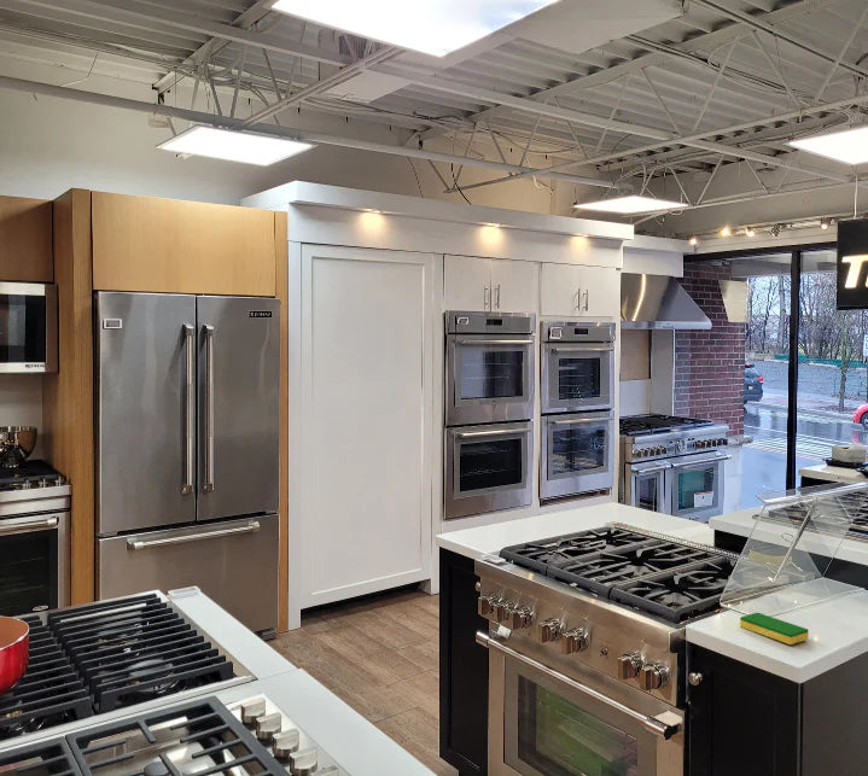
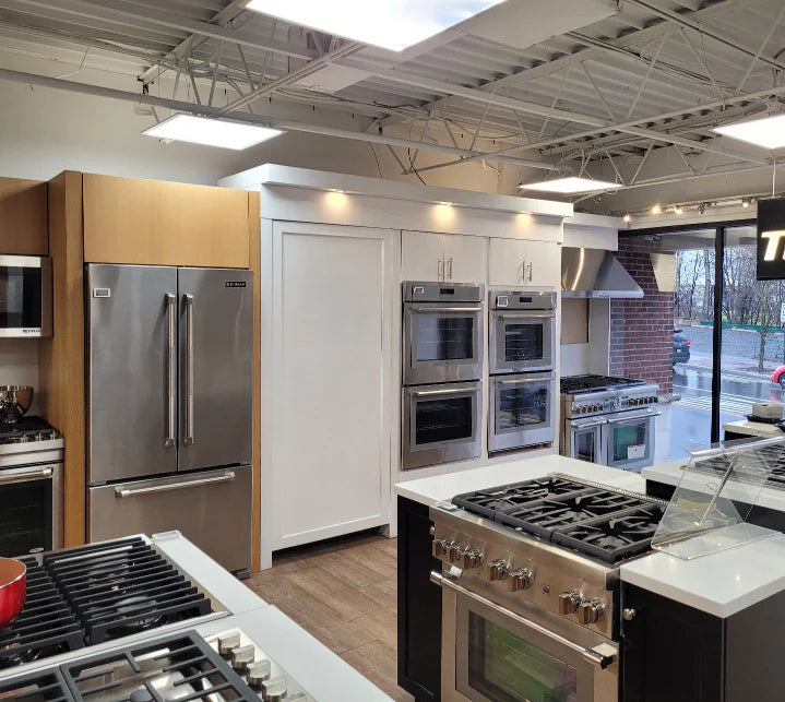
- dish sponge (773, 628)
